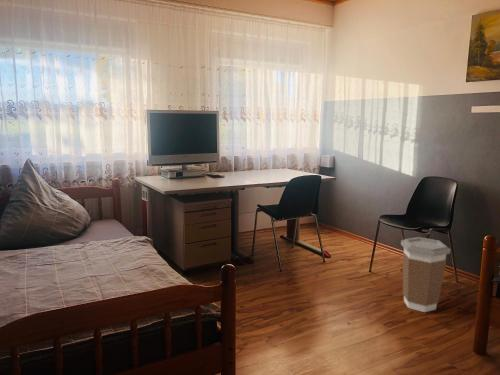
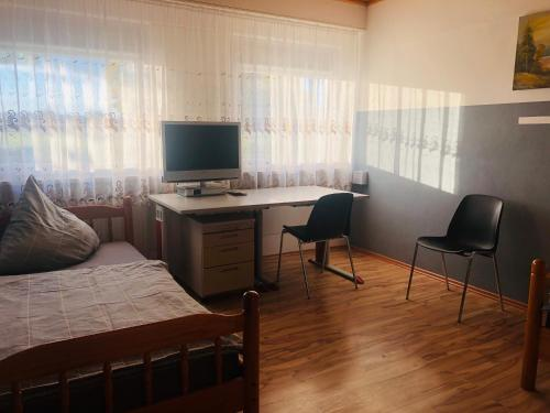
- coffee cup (422, 274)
